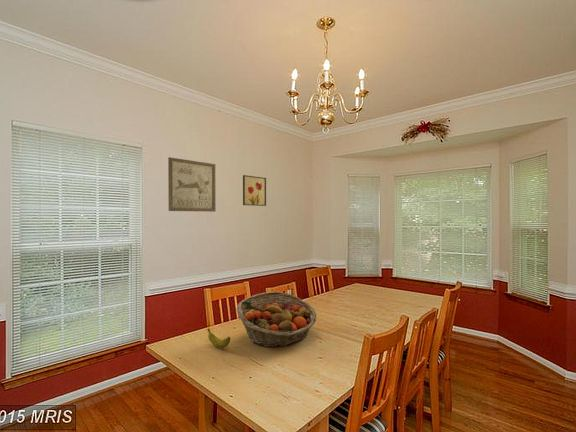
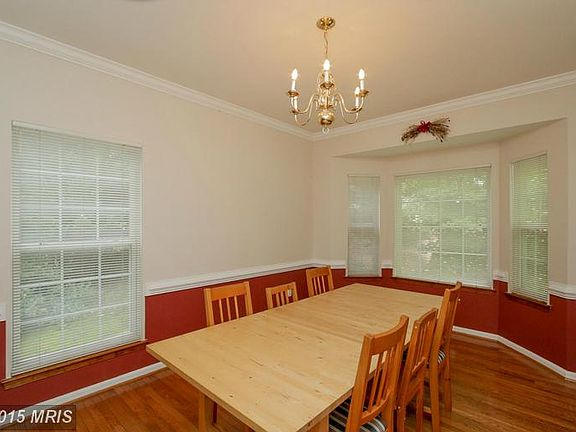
- wall art (254, 191)
- banana (218, 339)
- fruit basket (277, 317)
- wall art (193, 186)
